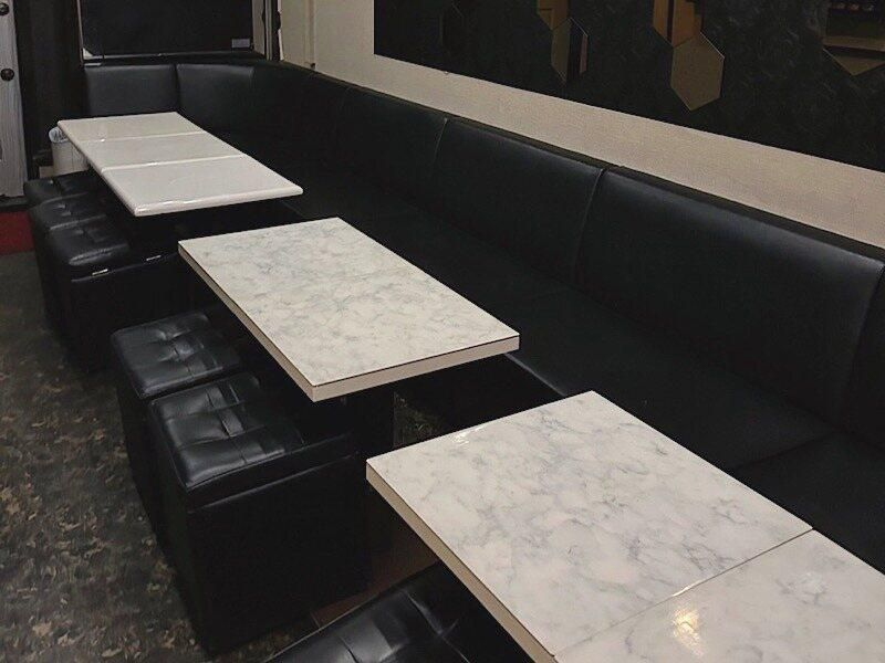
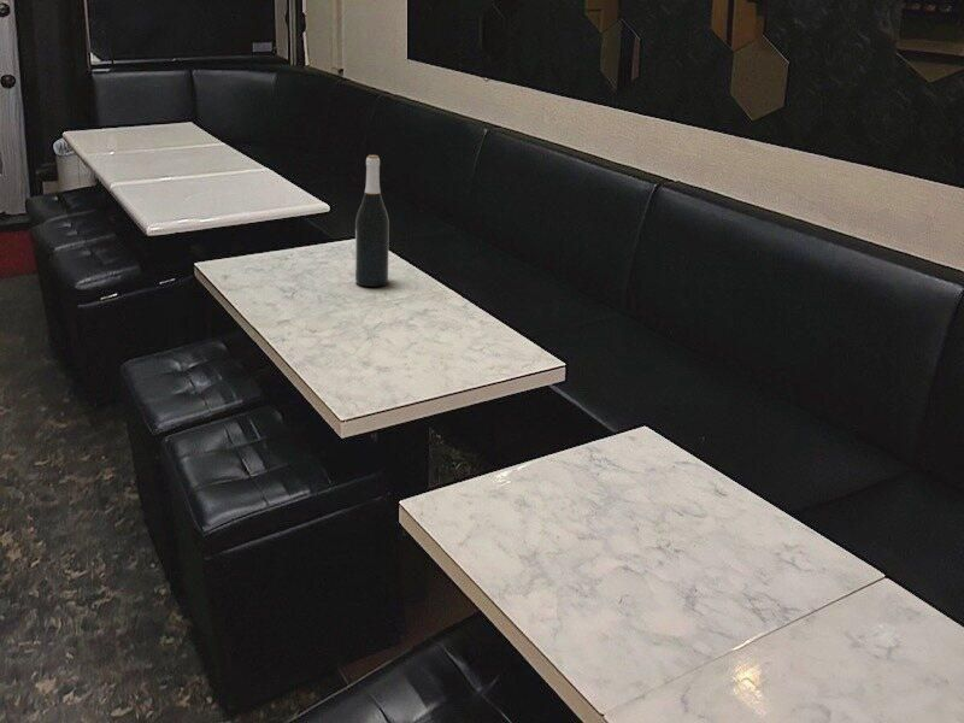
+ wine bottle (372, 221)
